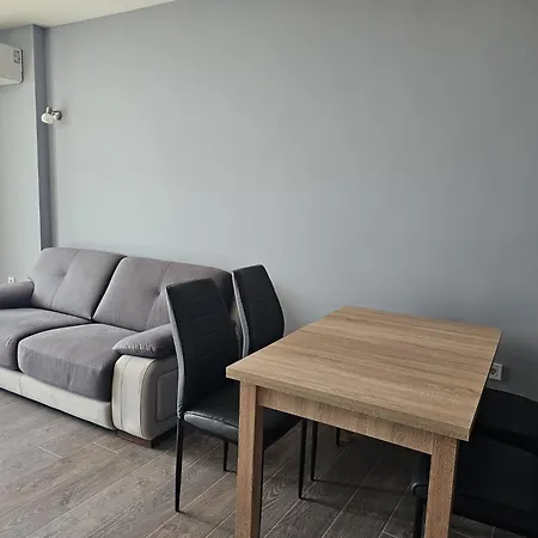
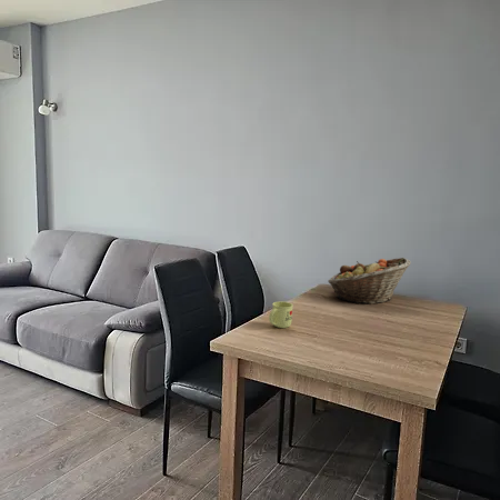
+ fruit basket (368, 277)
+ mug (280, 316)
